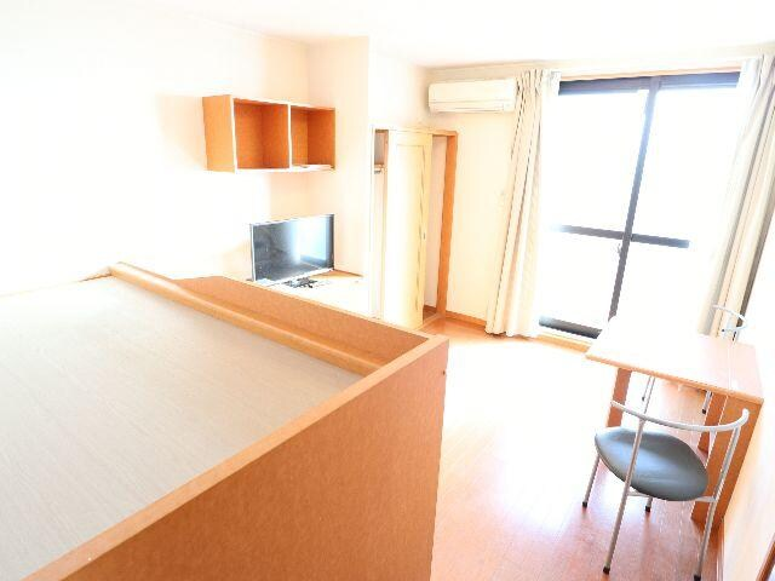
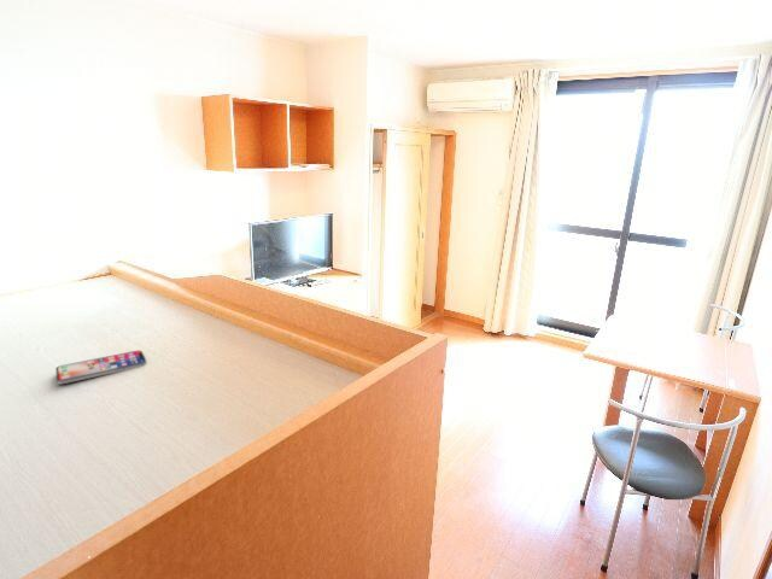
+ smartphone (101, 365)
